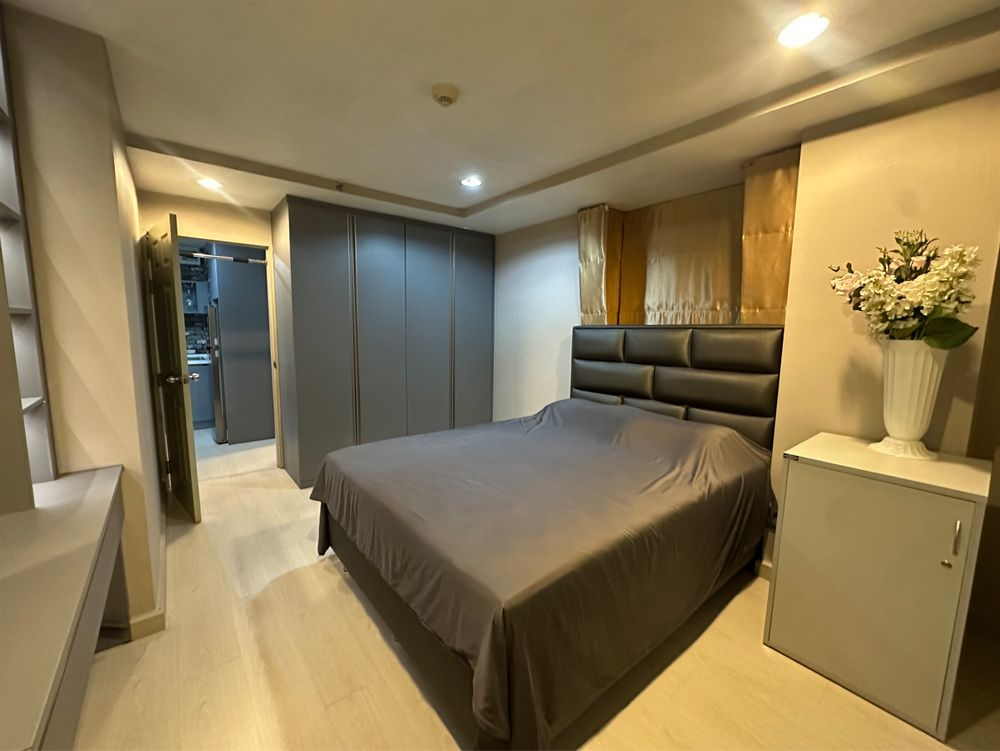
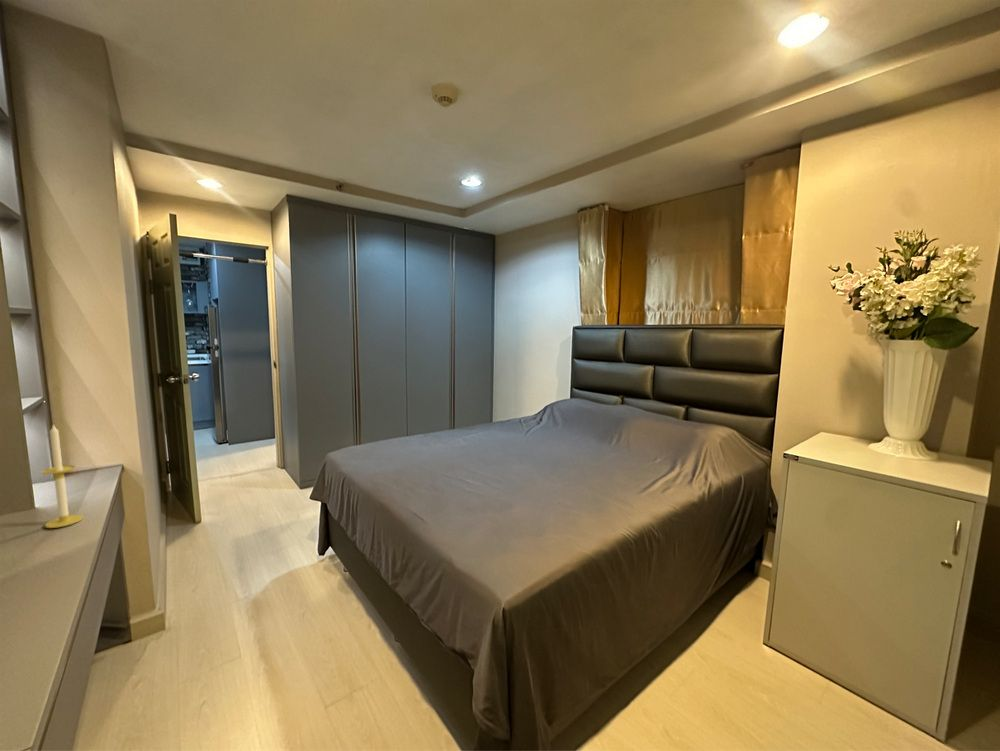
+ candle (58, 473)
